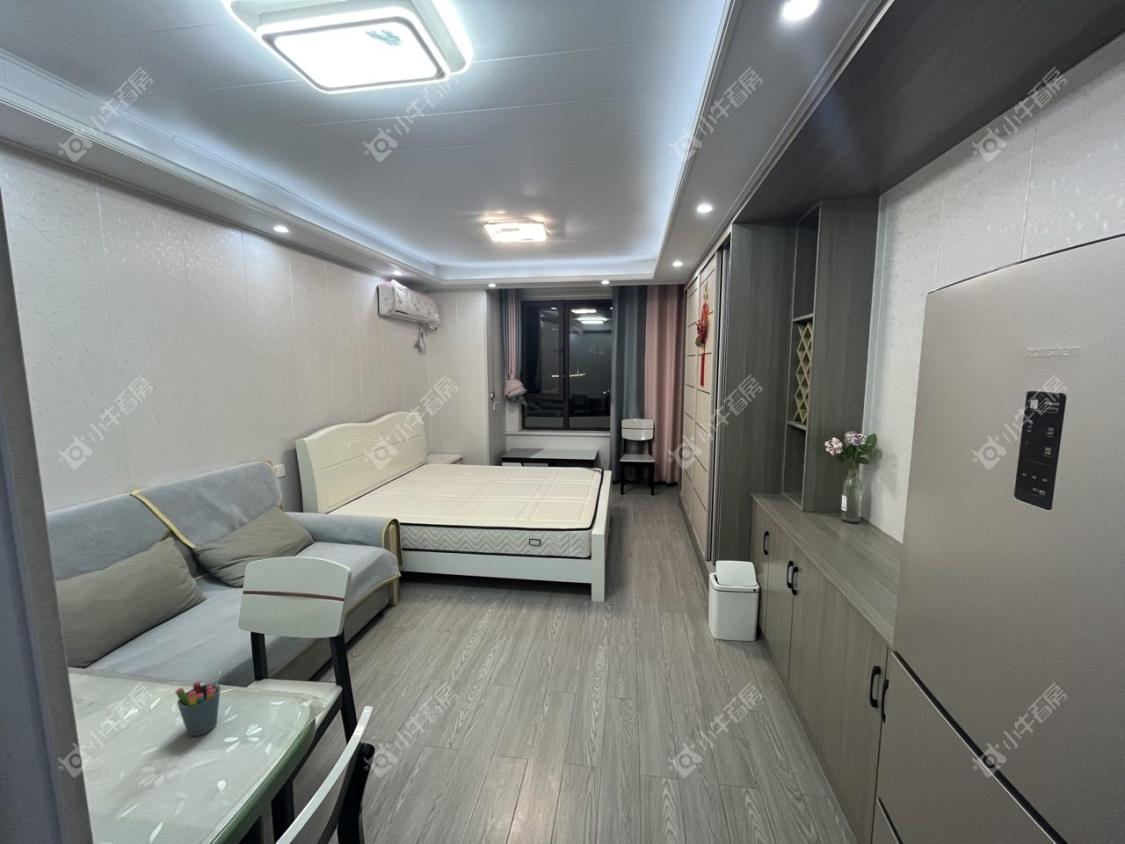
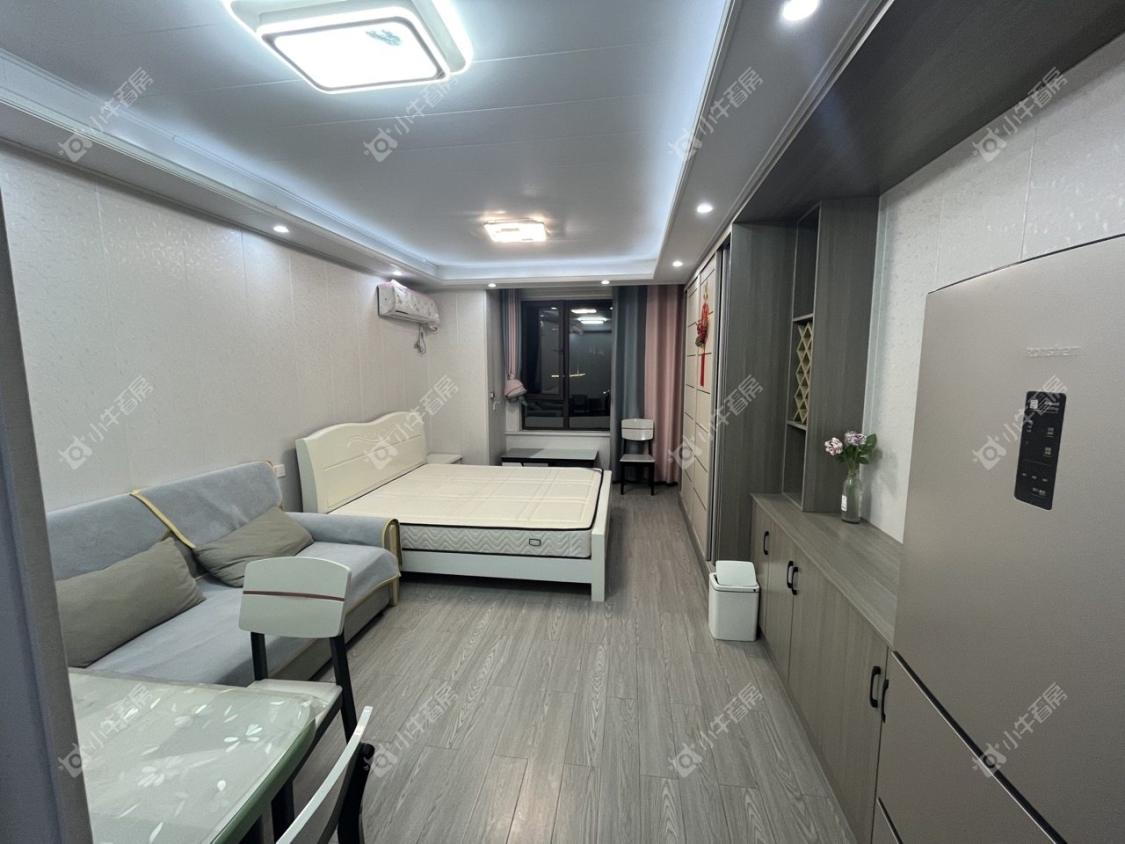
- pen holder (199, 702)
